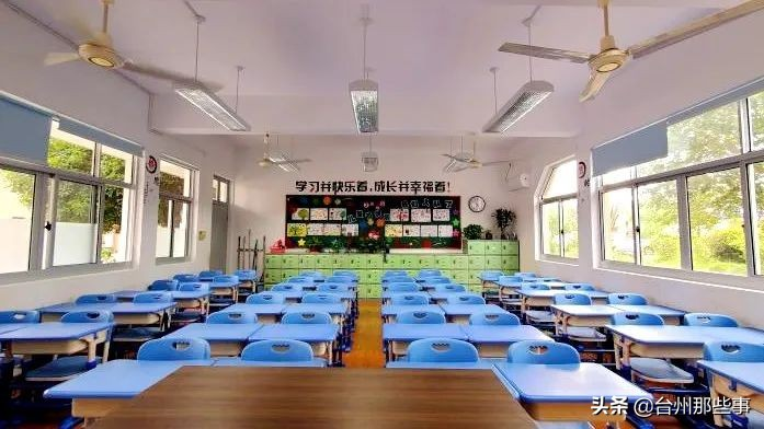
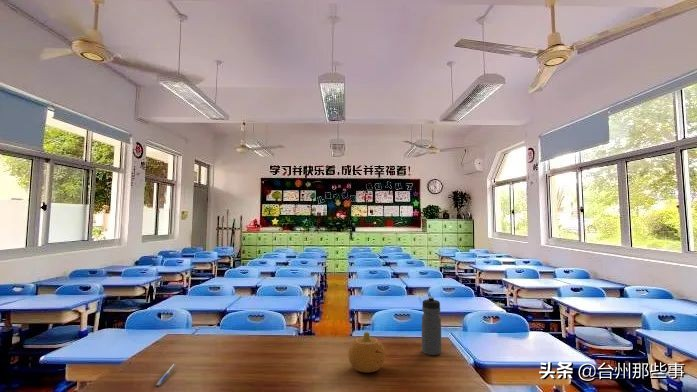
+ pen (166, 373)
+ water bottle (431, 324)
+ fruit (366, 350)
